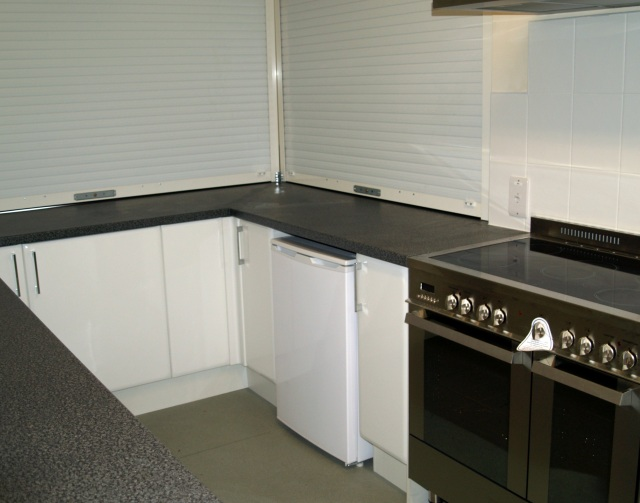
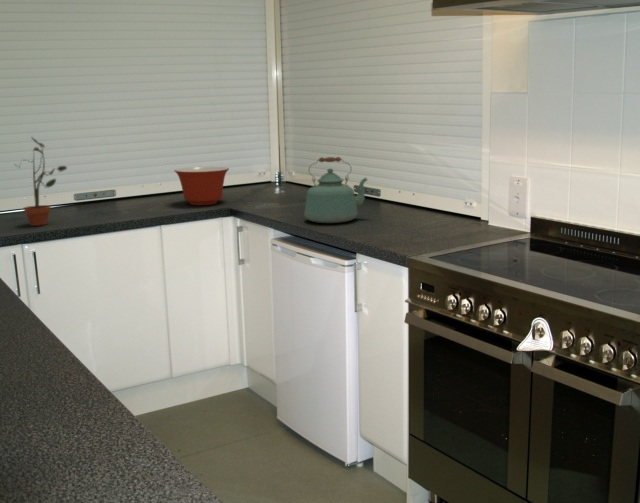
+ kettle (335, 188)
+ mixing bowl (202, 186)
+ potted plant (36, 181)
